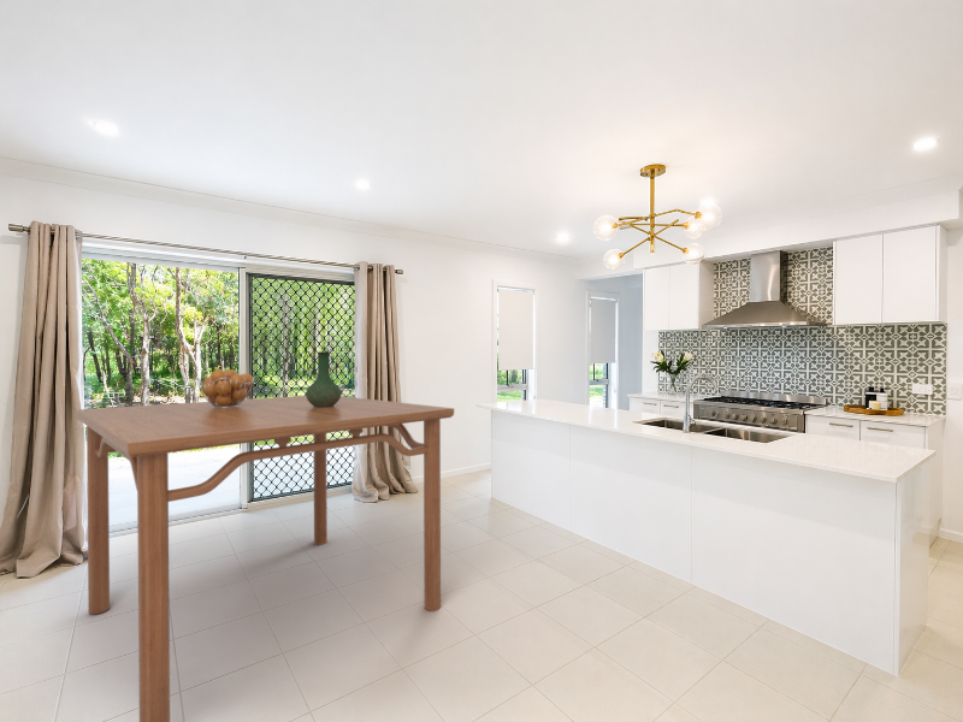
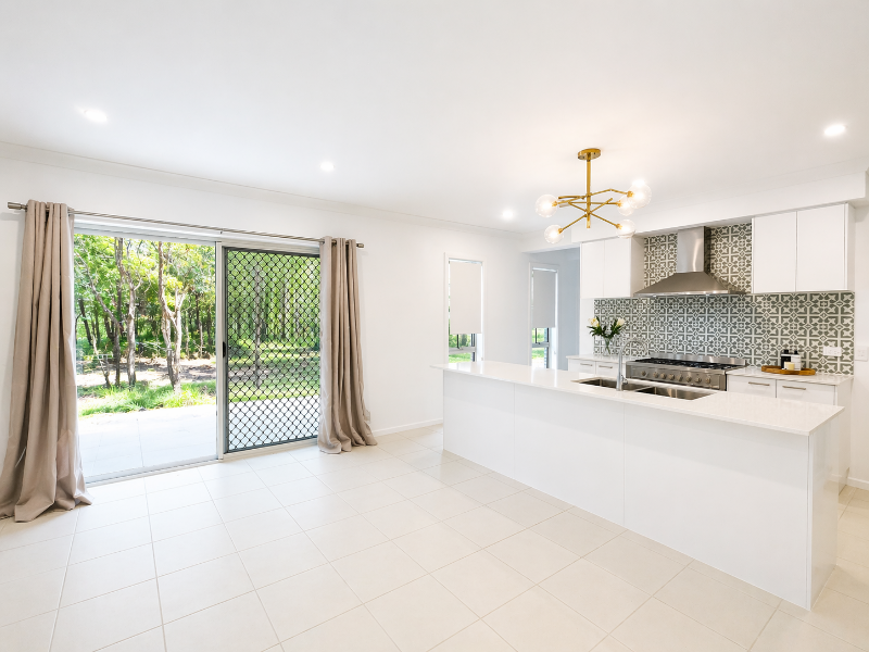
- dining table (314, 508)
- fruit basket (225, 387)
- vase (323, 378)
